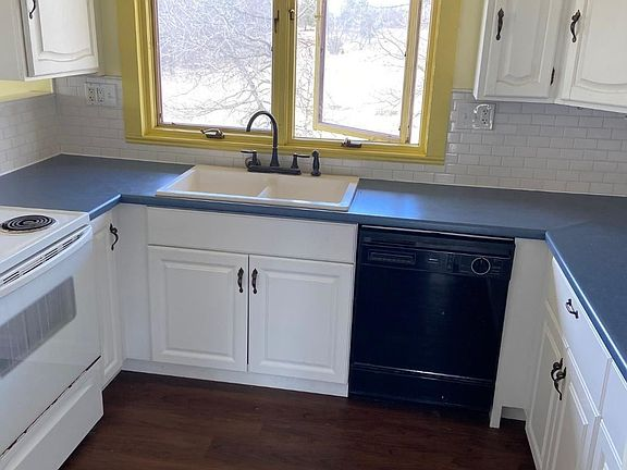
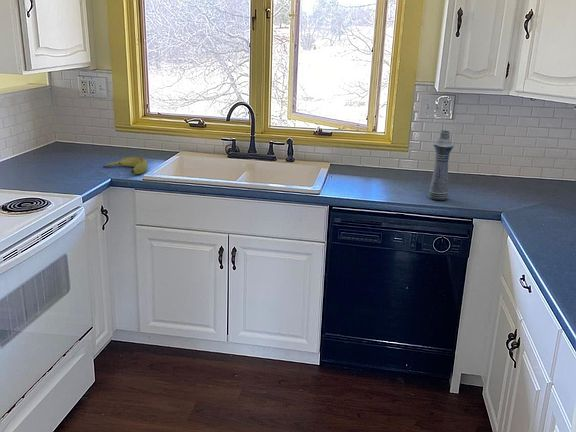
+ bottle (441, 165)
+ banana (125, 164)
